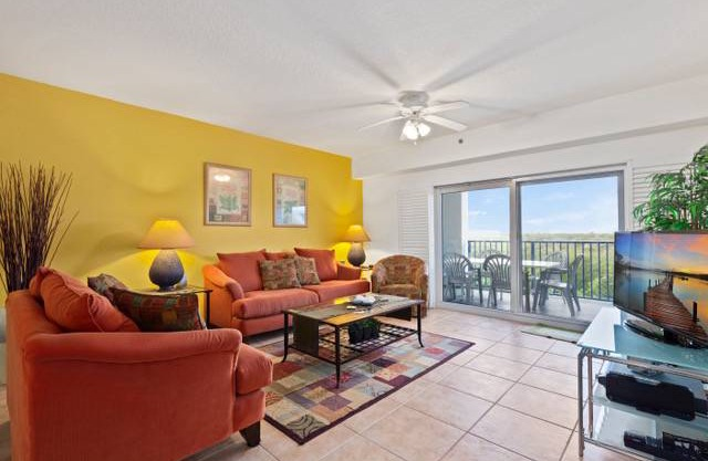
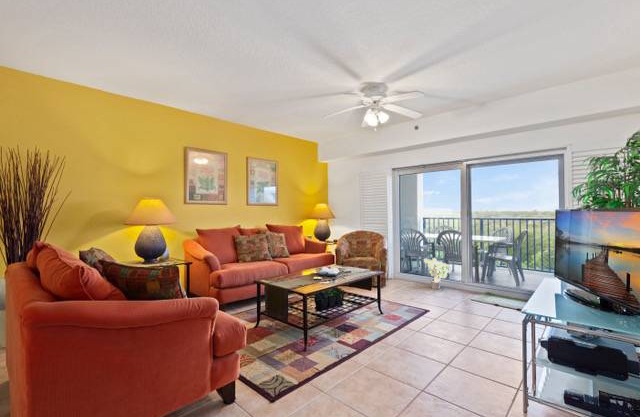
+ potted plant (435, 273)
